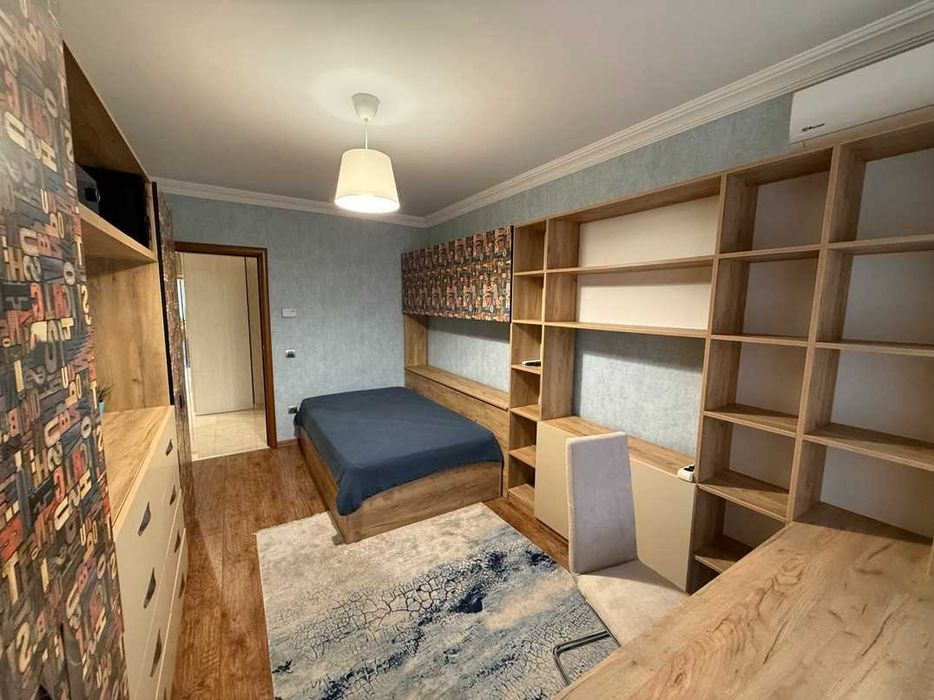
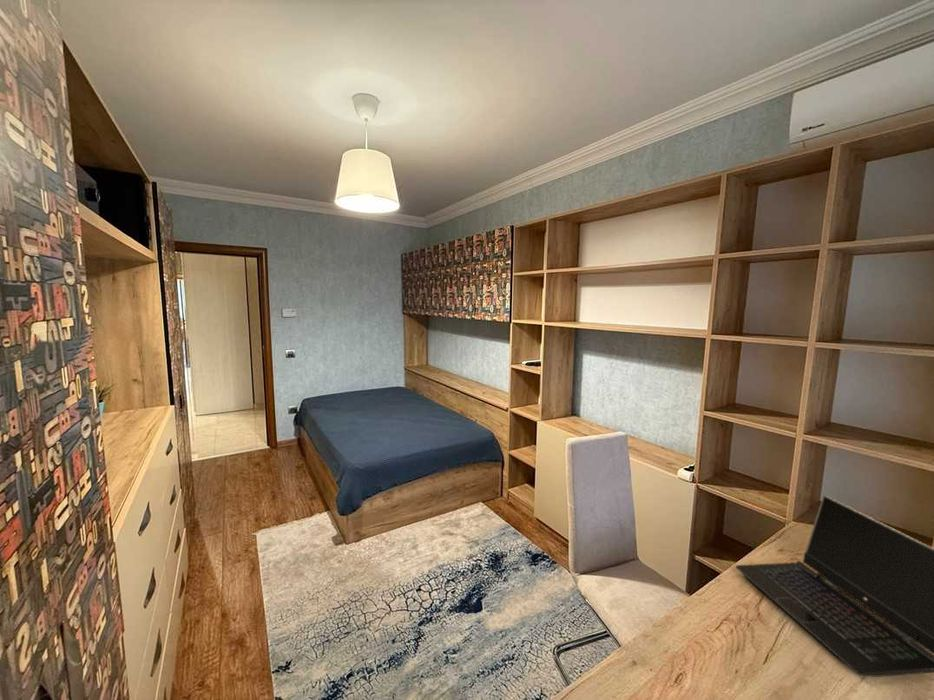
+ laptop computer (838, 571)
